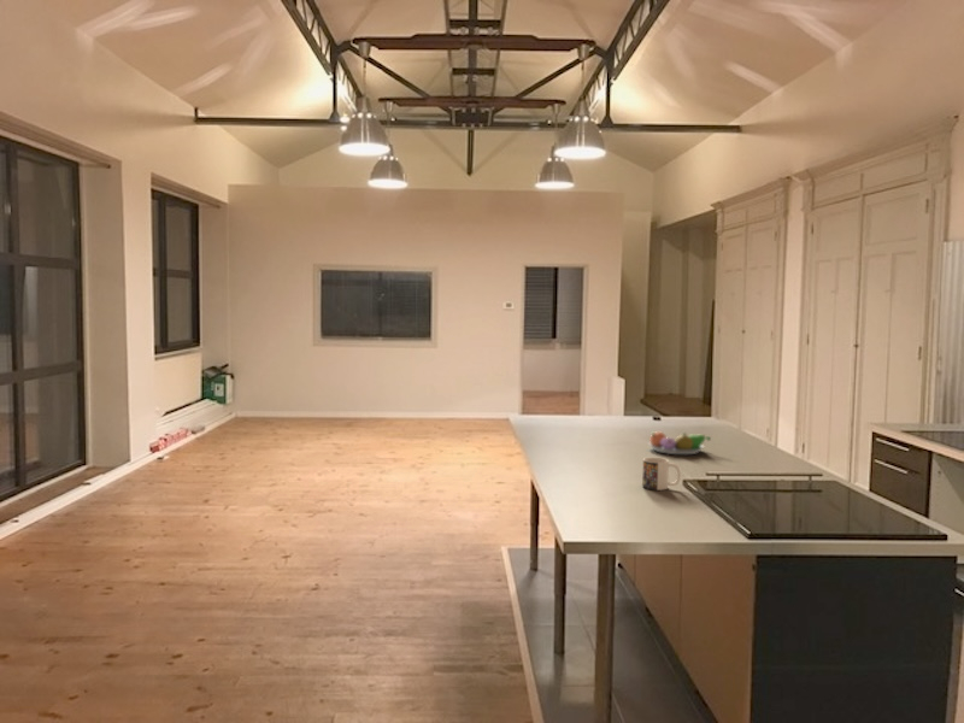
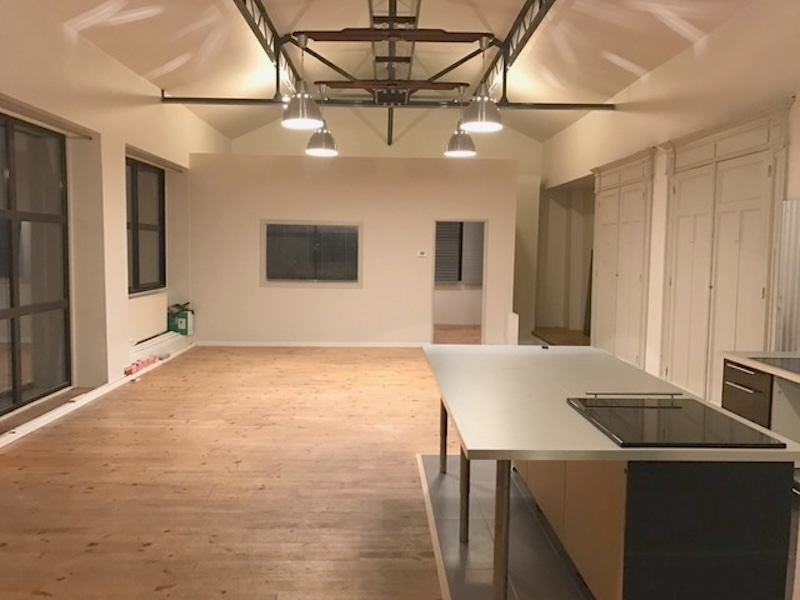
- fruit bowl (677, 440)
- mug (660, 474)
